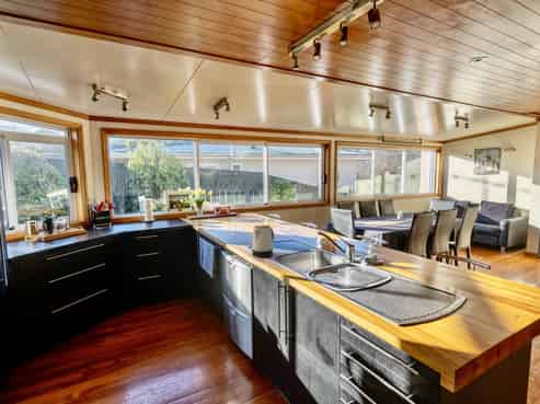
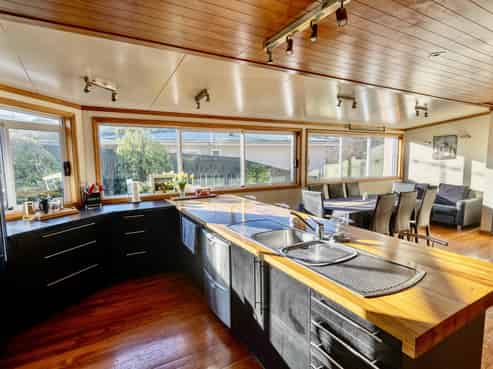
- kettle (264, 239)
